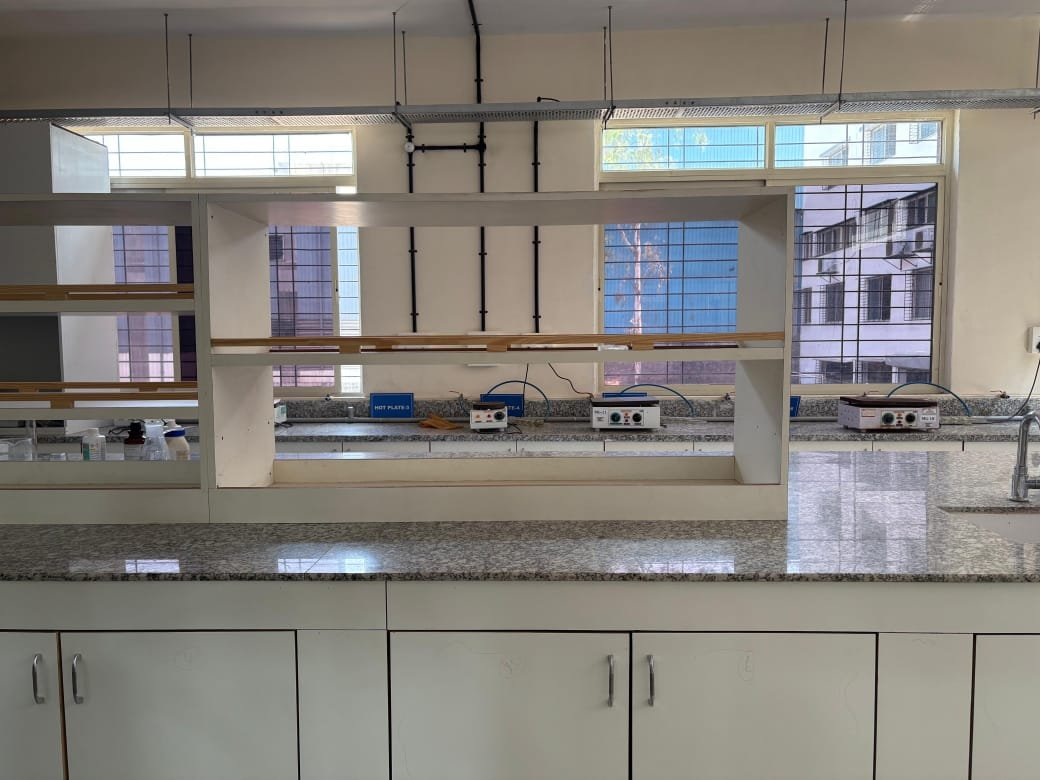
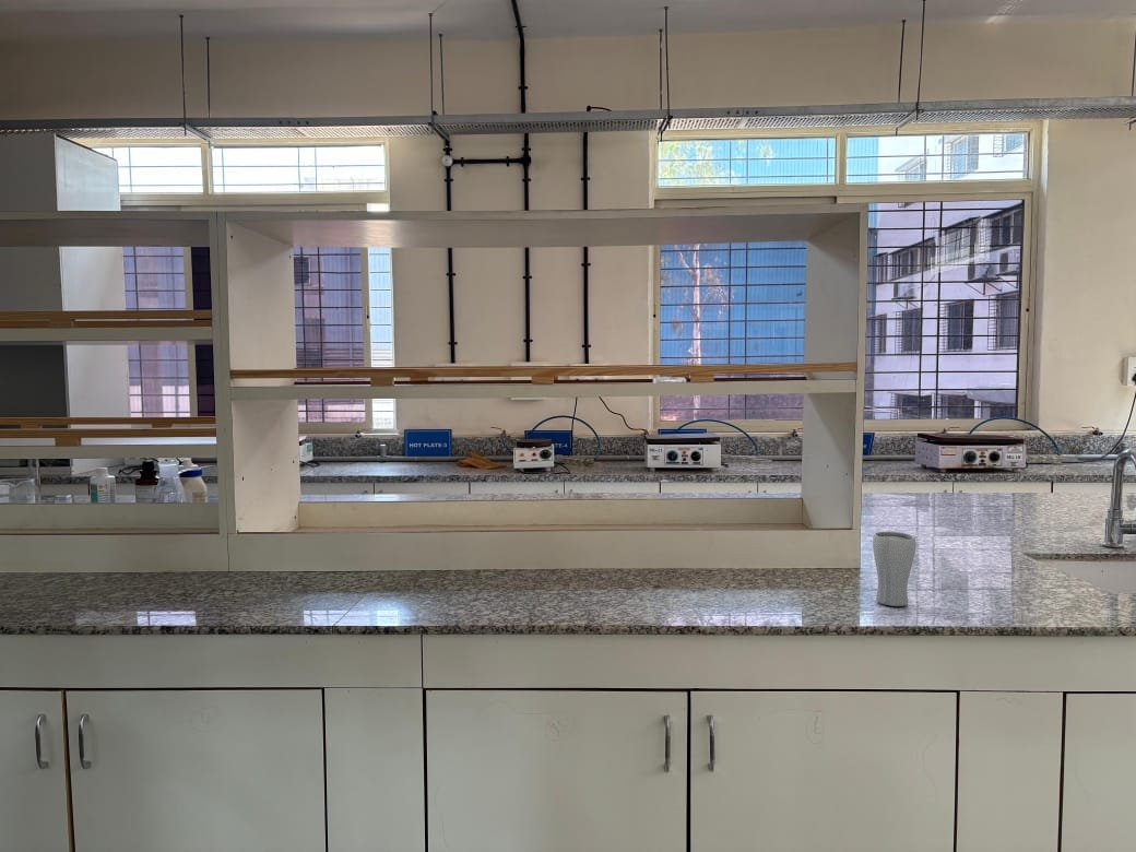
+ drinking glass (892, 569)
